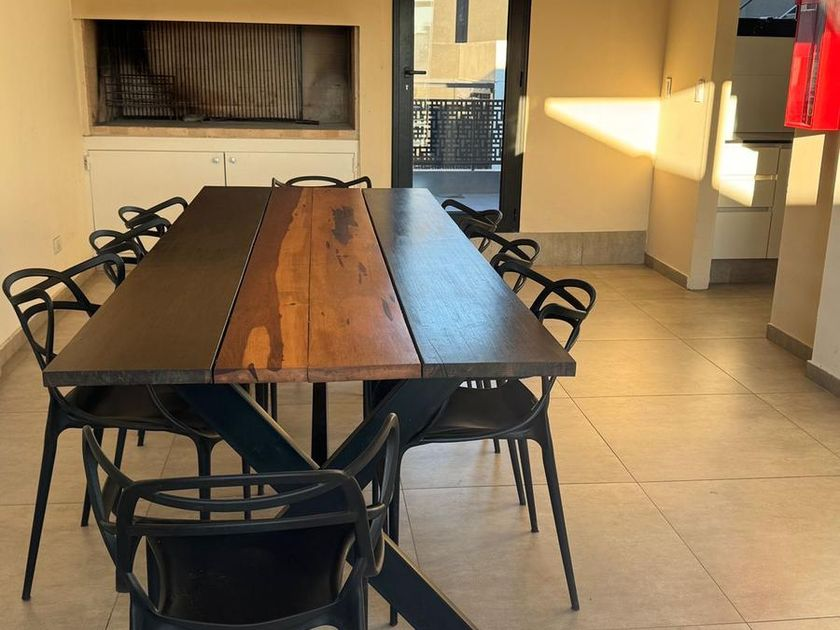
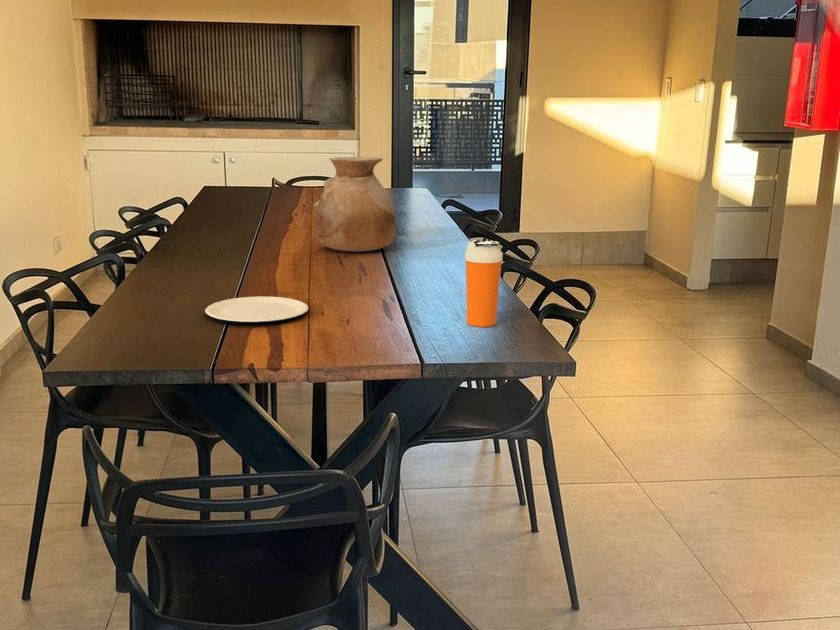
+ shaker bottle (482, 282)
+ plate (257, 310)
+ vase (355, 203)
